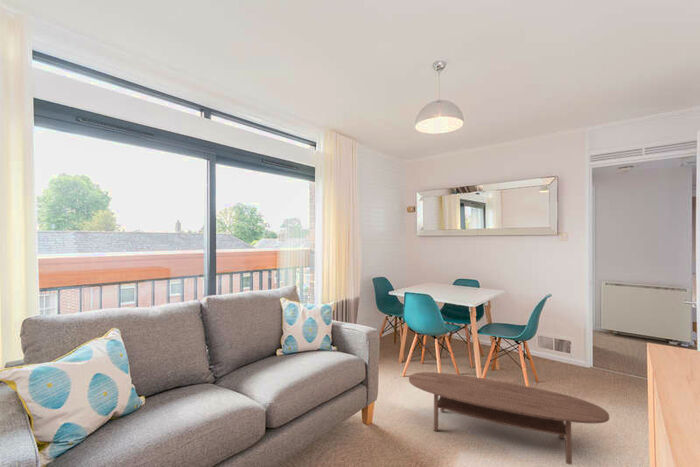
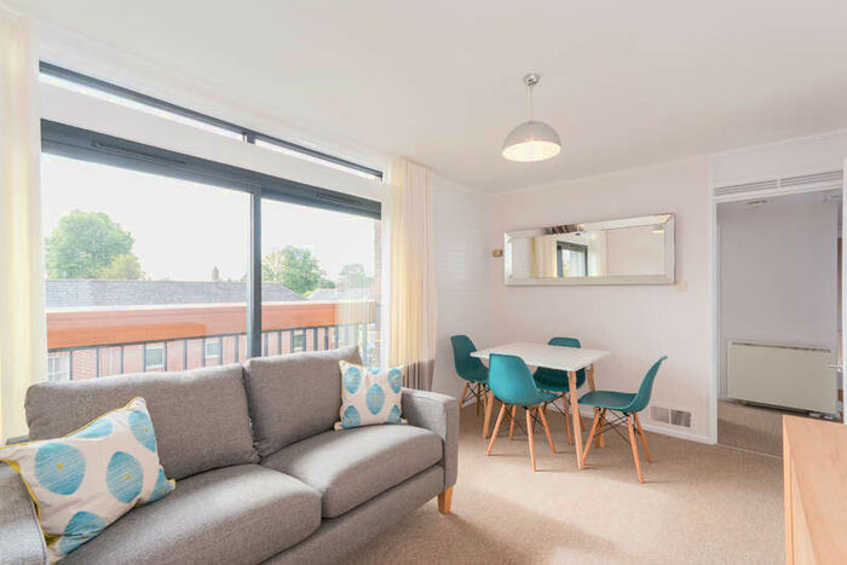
- coffee table (497, 413)
